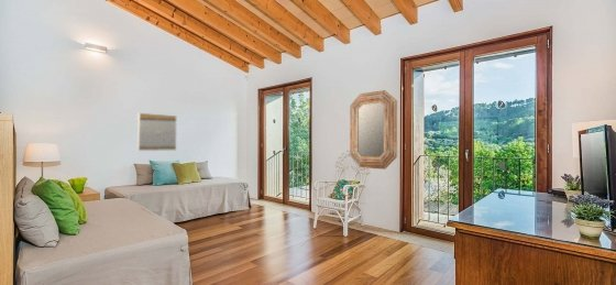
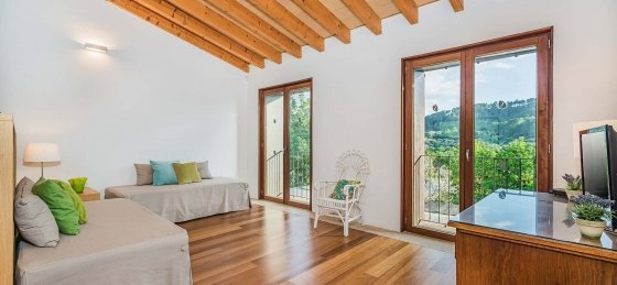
- home mirror (371, 130)
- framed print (157, 132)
